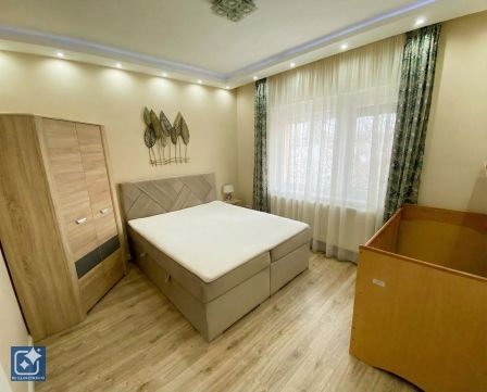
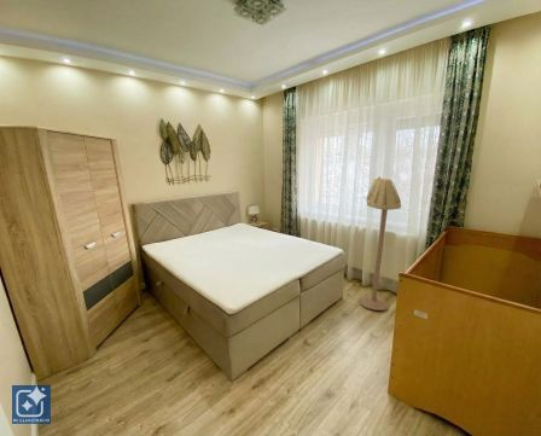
+ floor lamp (379, 242)
